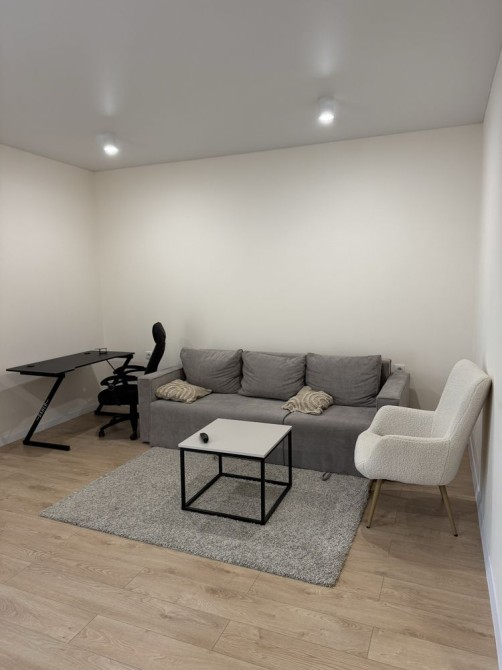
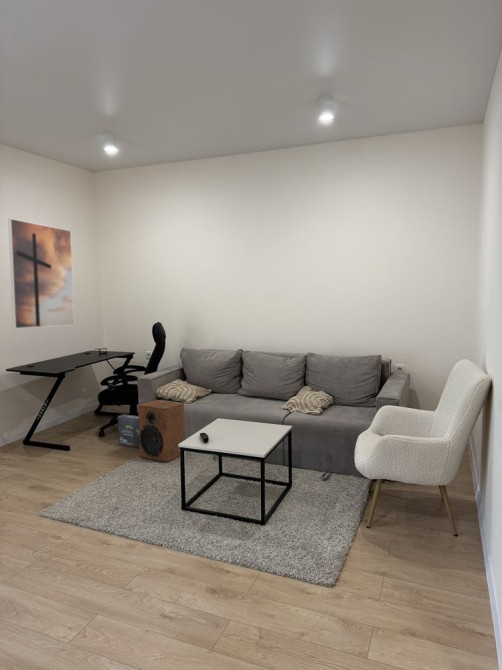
+ speaker (161, 429)
+ box (134, 431)
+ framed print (44, 276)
